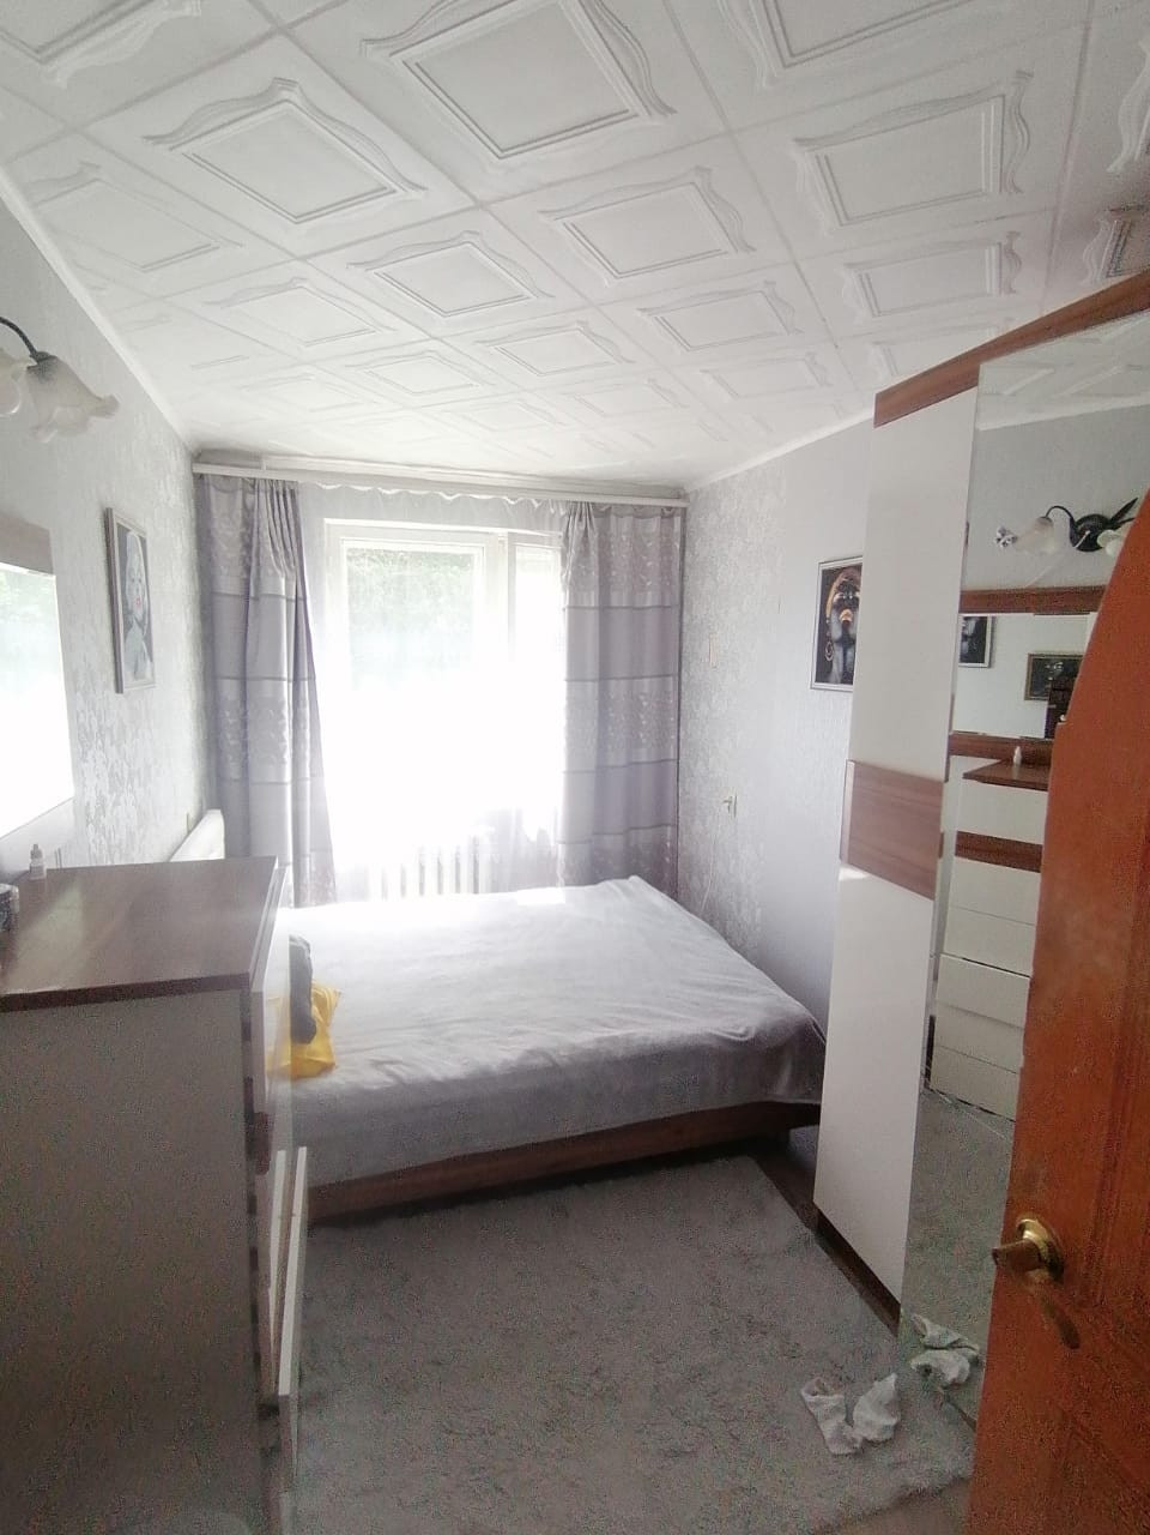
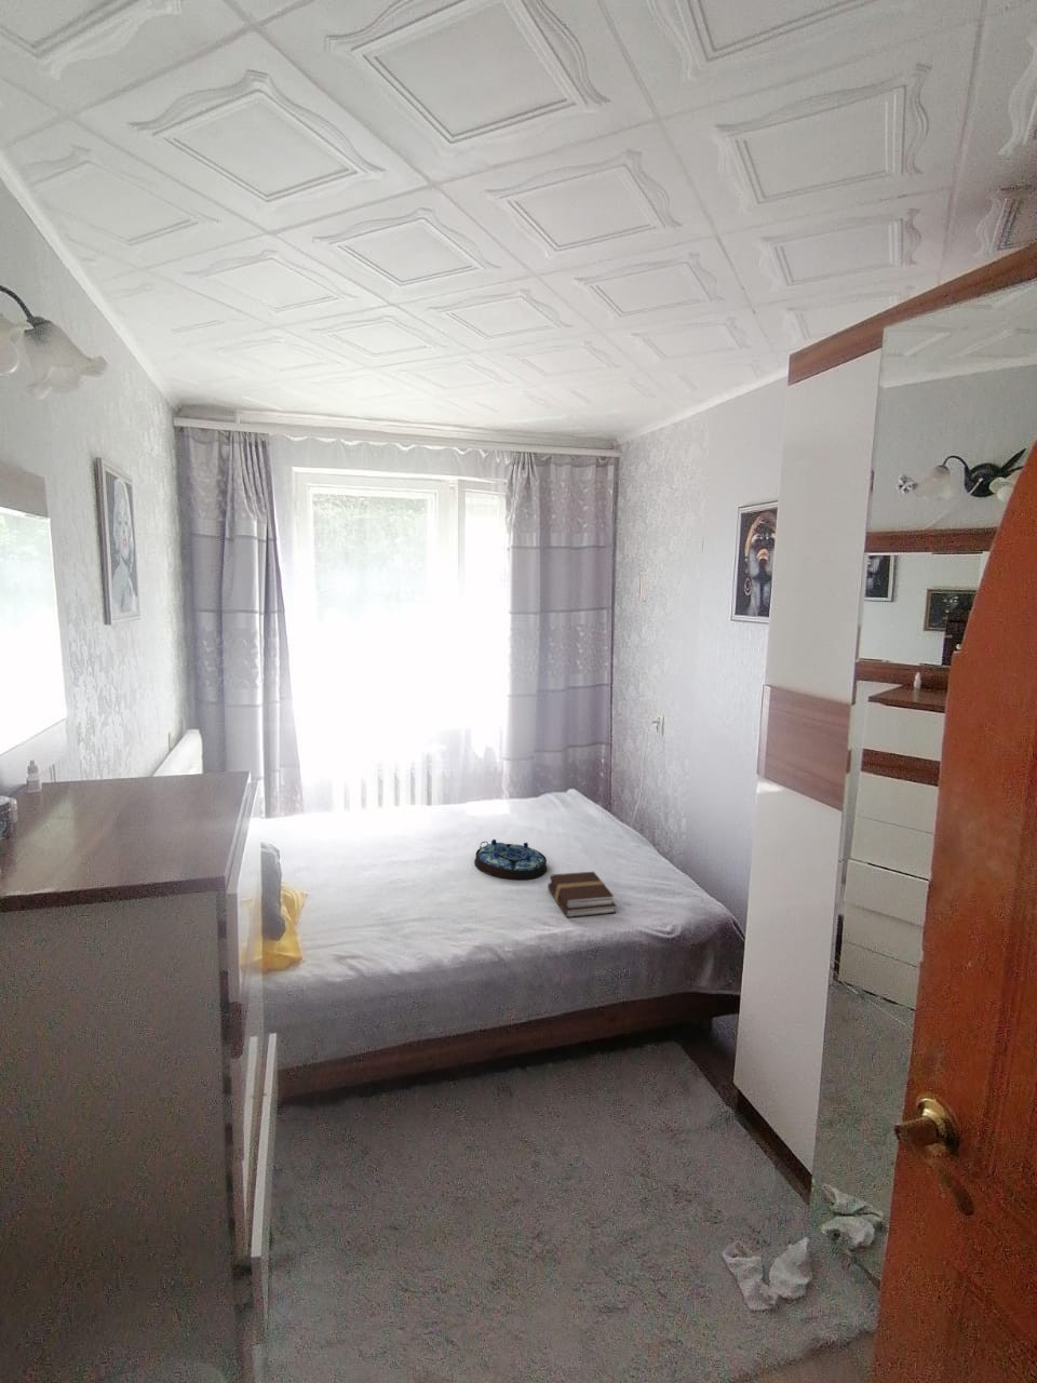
+ book (581, 893)
+ serving tray (510, 856)
